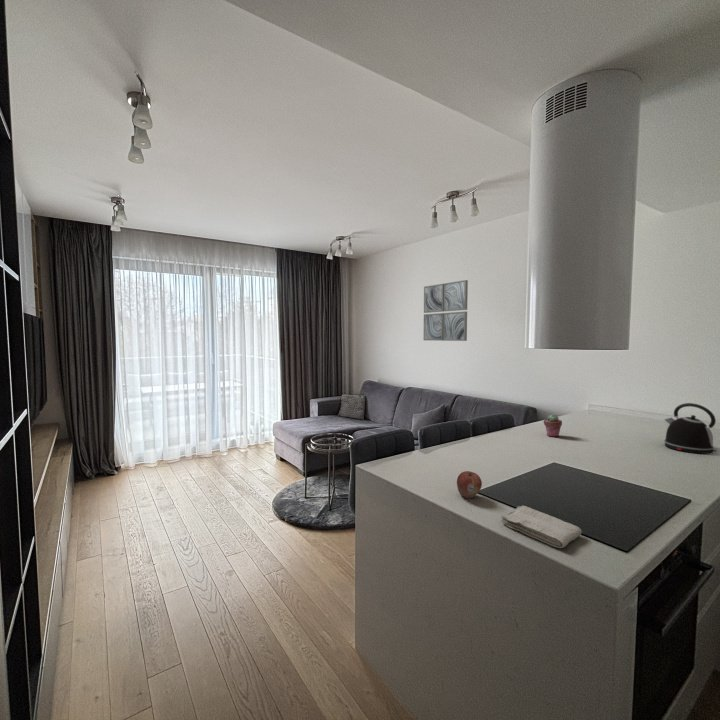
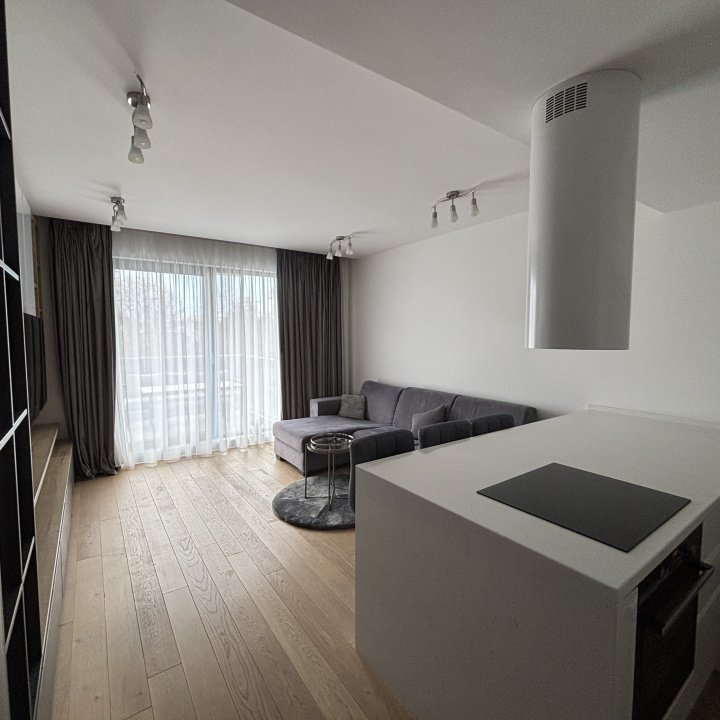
- kettle (689, 425)
- potted succulent (552, 424)
- washcloth (539, 524)
- wall art (444, 311)
- fruit (469, 483)
